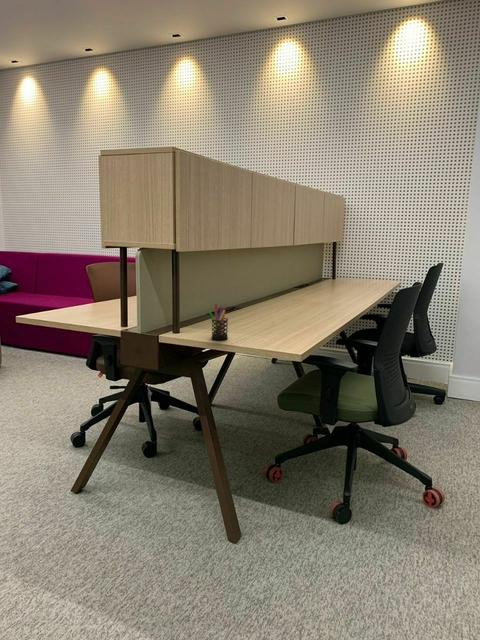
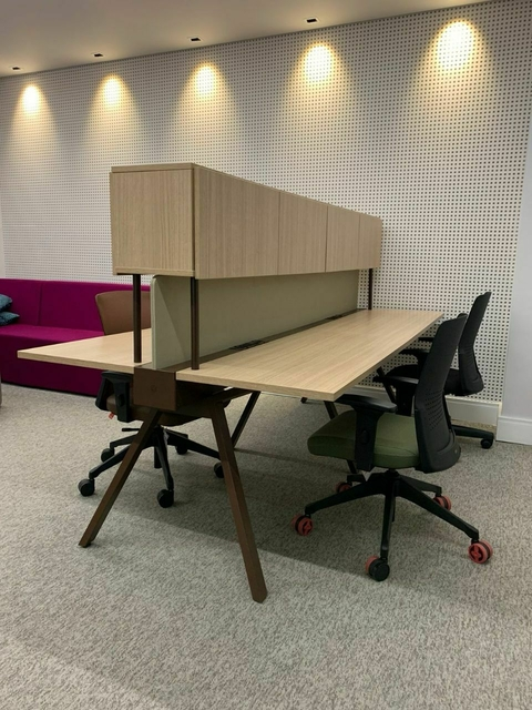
- pen holder (217, 321)
